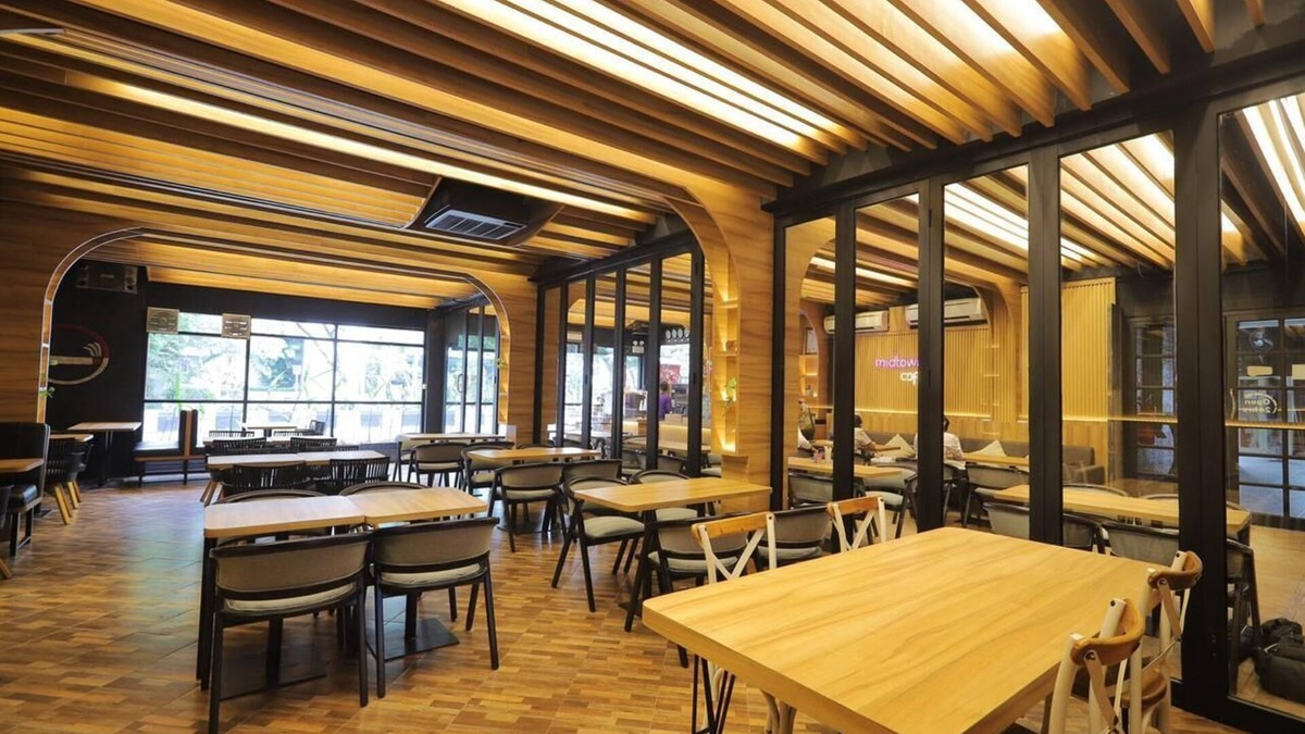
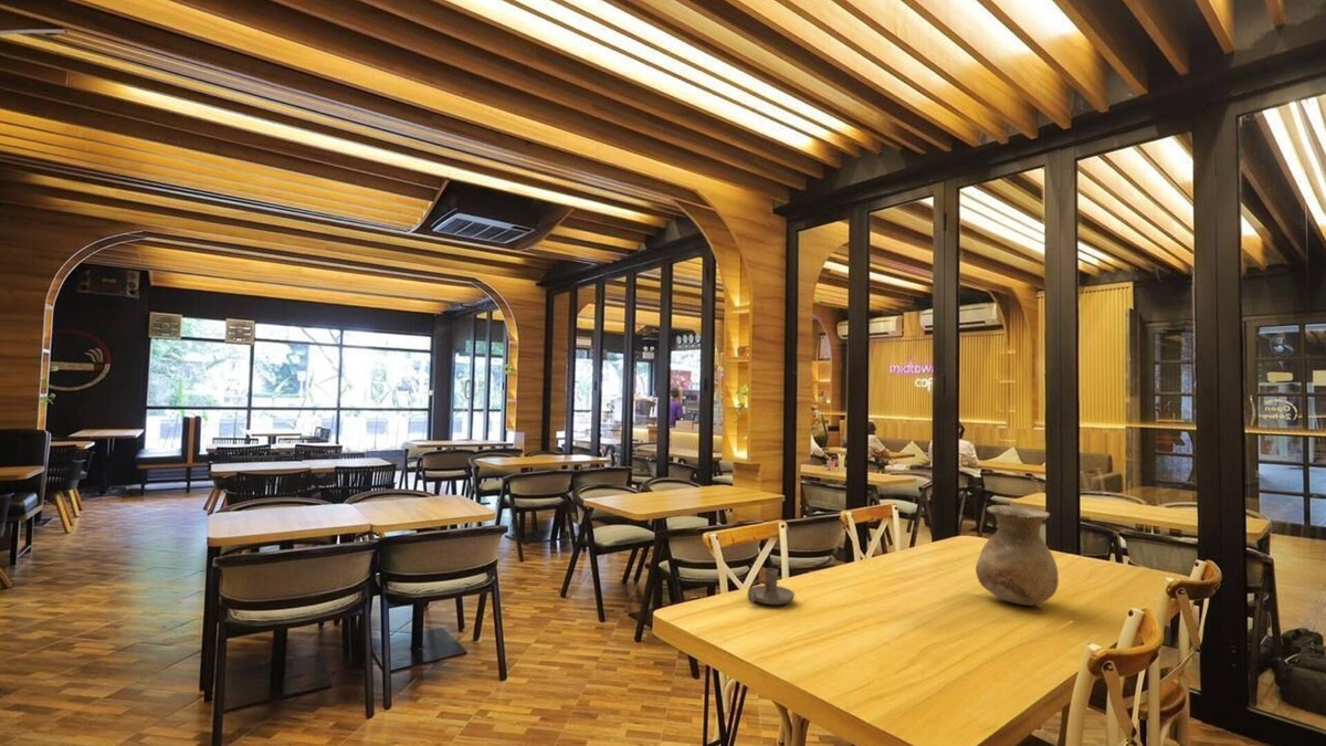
+ candle holder (767, 586)
+ vase (1015, 555)
